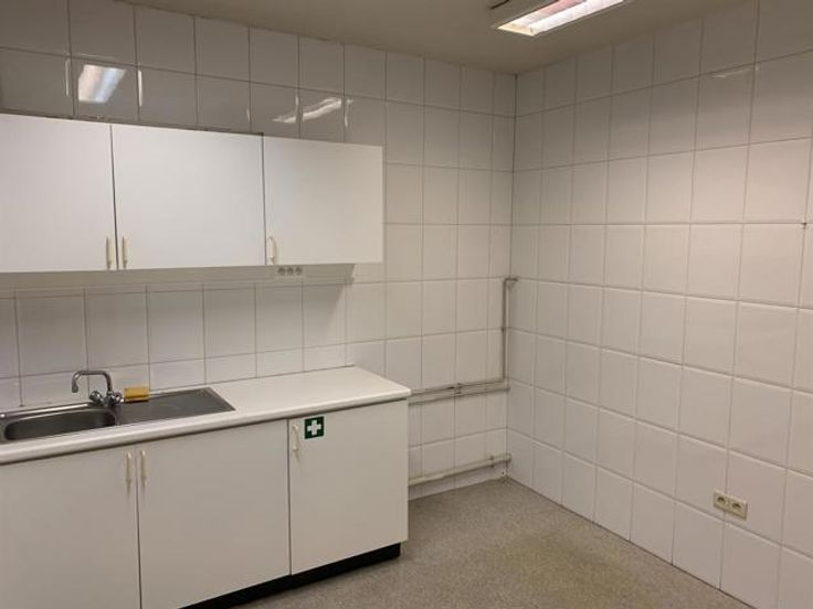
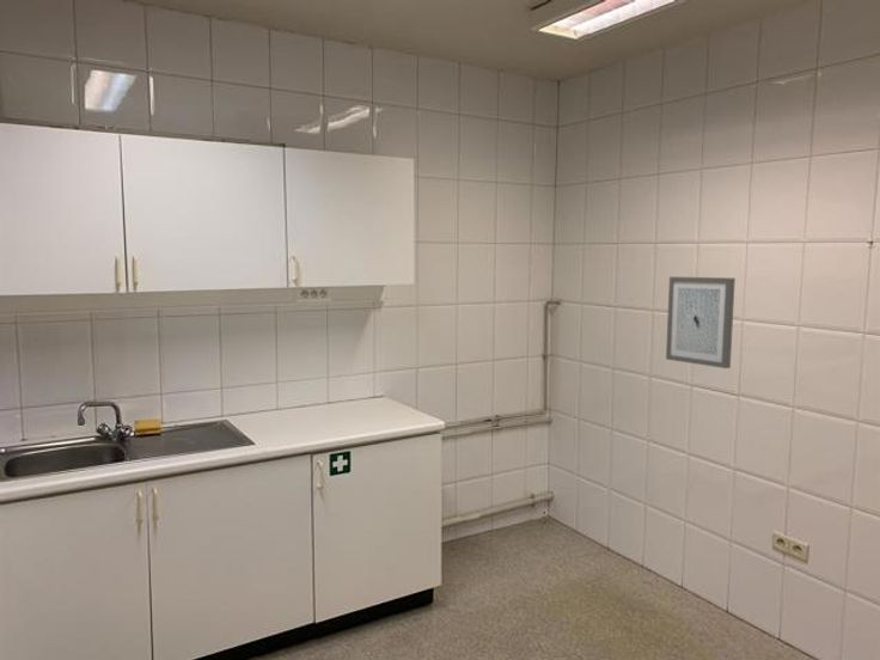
+ wall art (698, 320)
